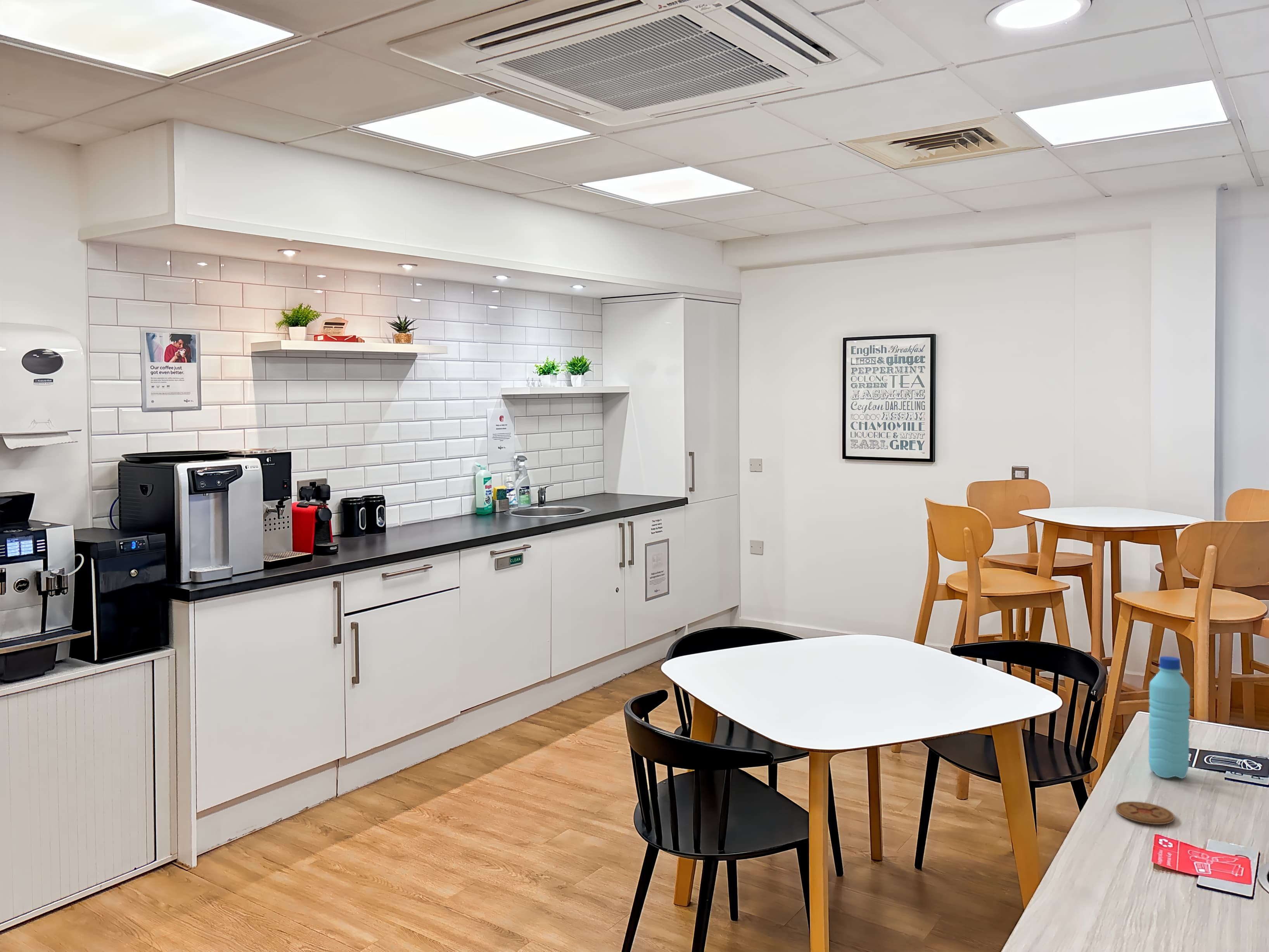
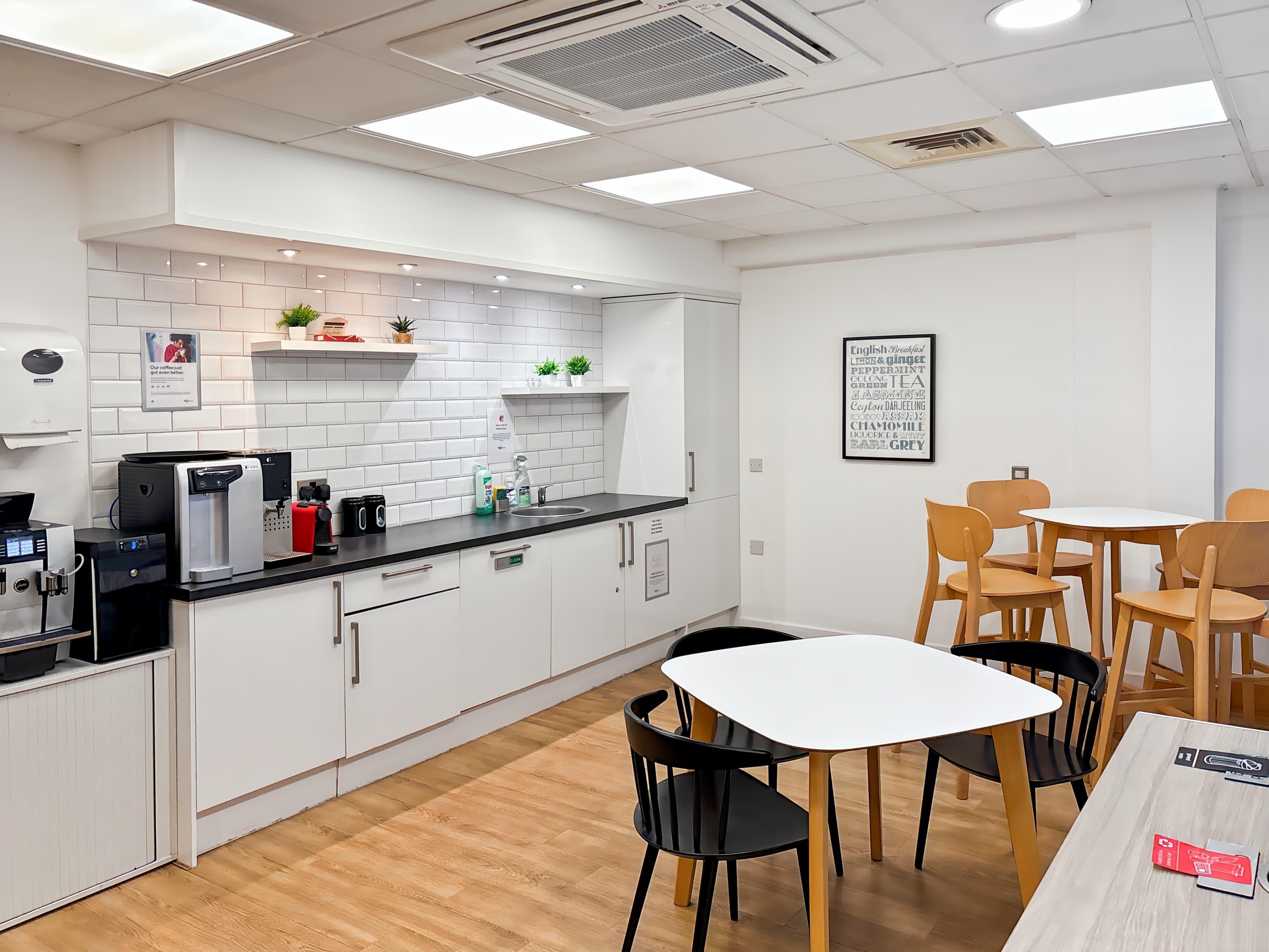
- coaster (1145, 812)
- water bottle (1169, 716)
